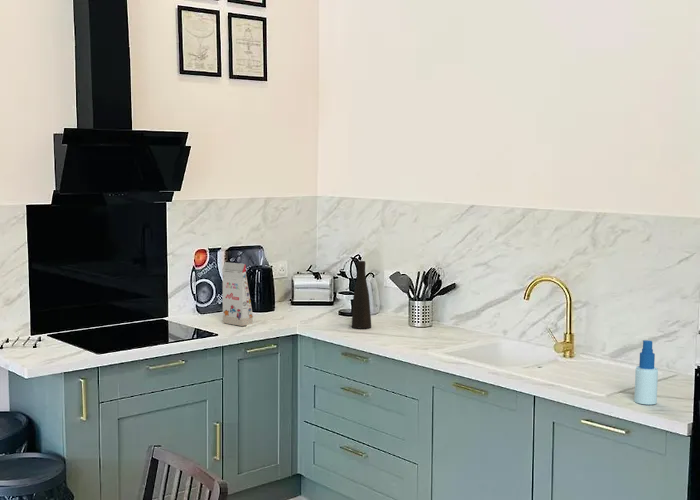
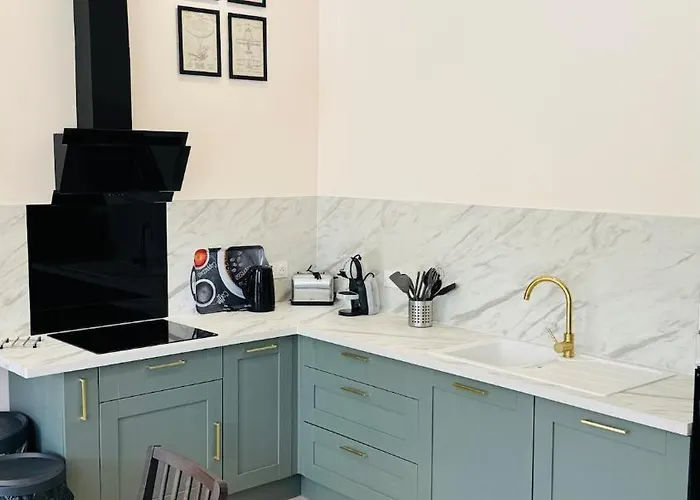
- gift box (237, 293)
- vase (361, 294)
- spray bottle (646, 371)
